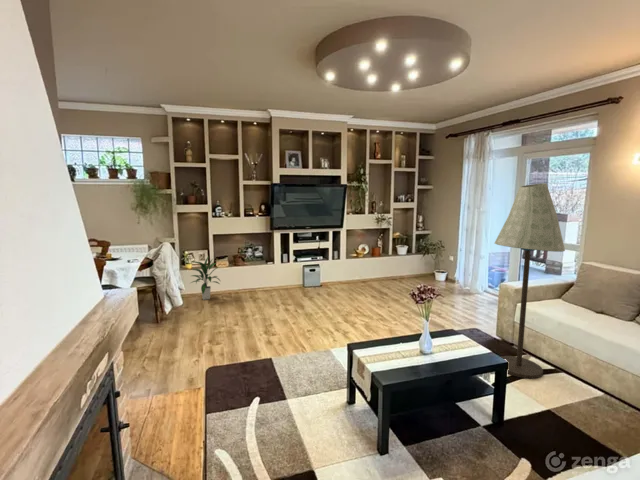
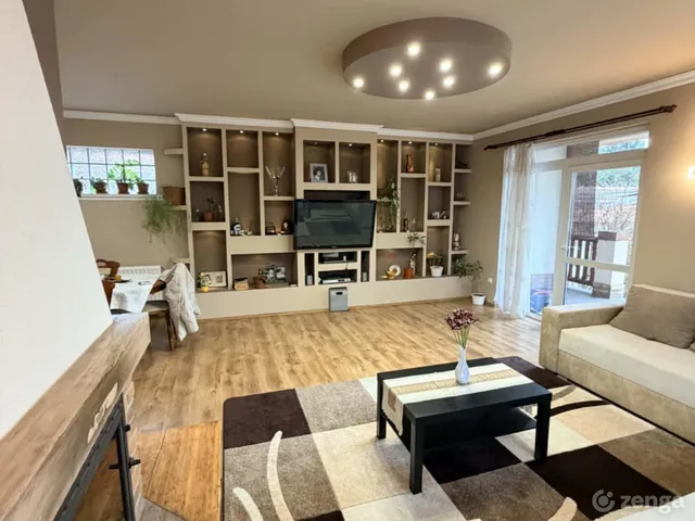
- indoor plant (204, 278)
- floor lamp (525, 278)
